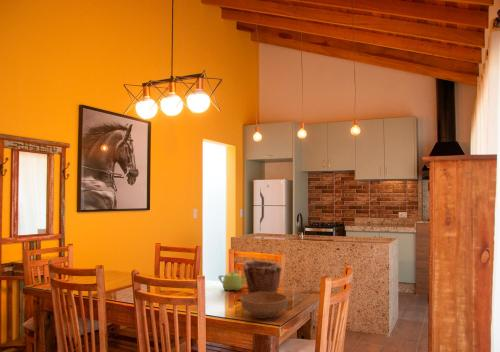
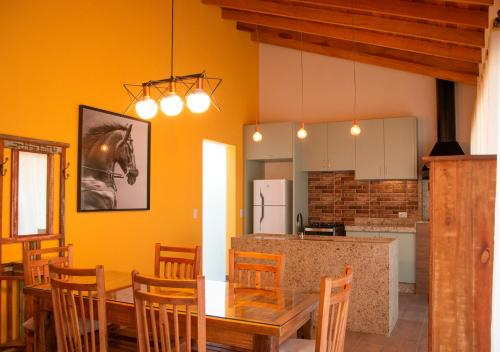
- plant pot (261, 280)
- bowl (264, 306)
- teapot (233, 280)
